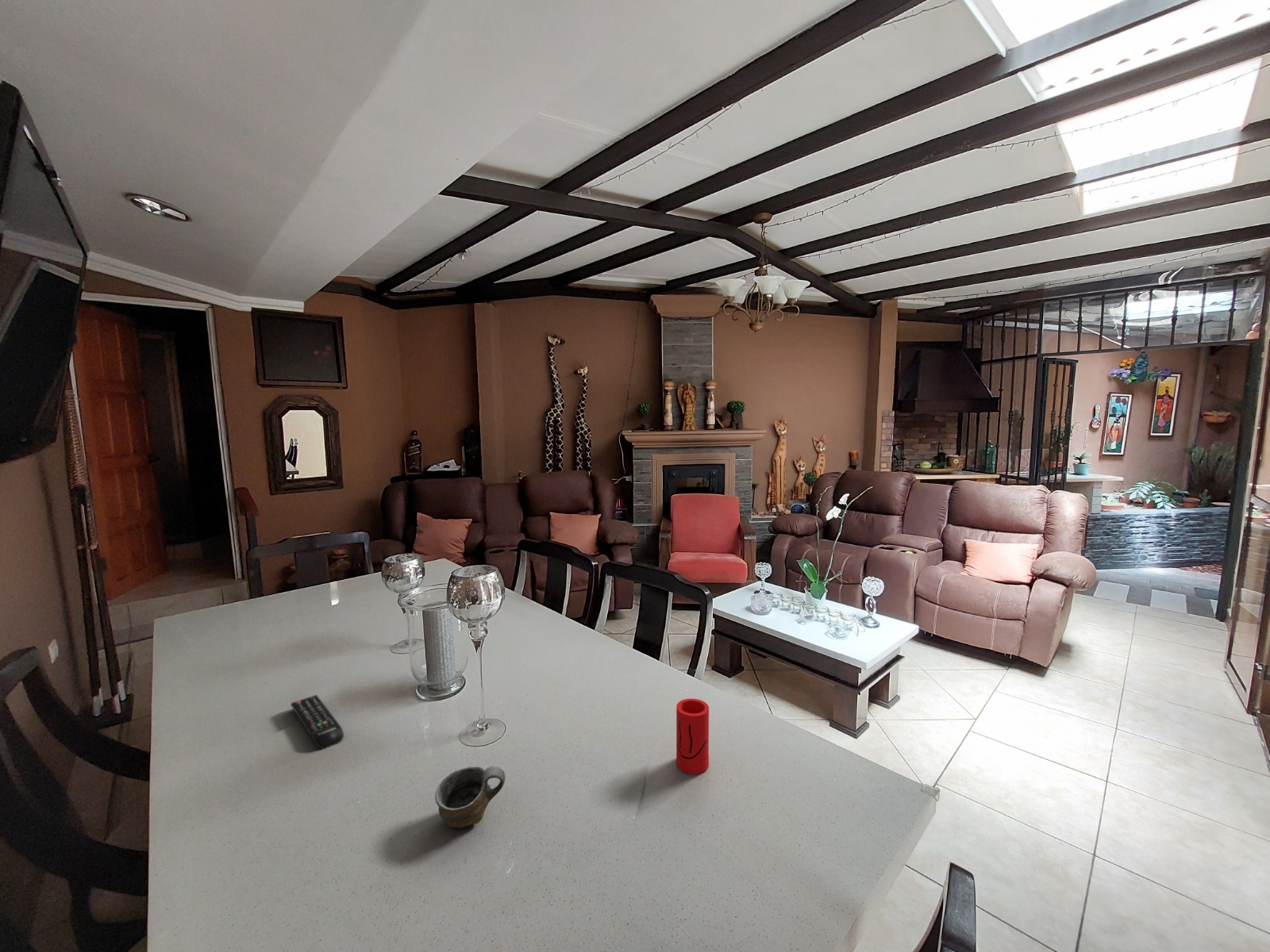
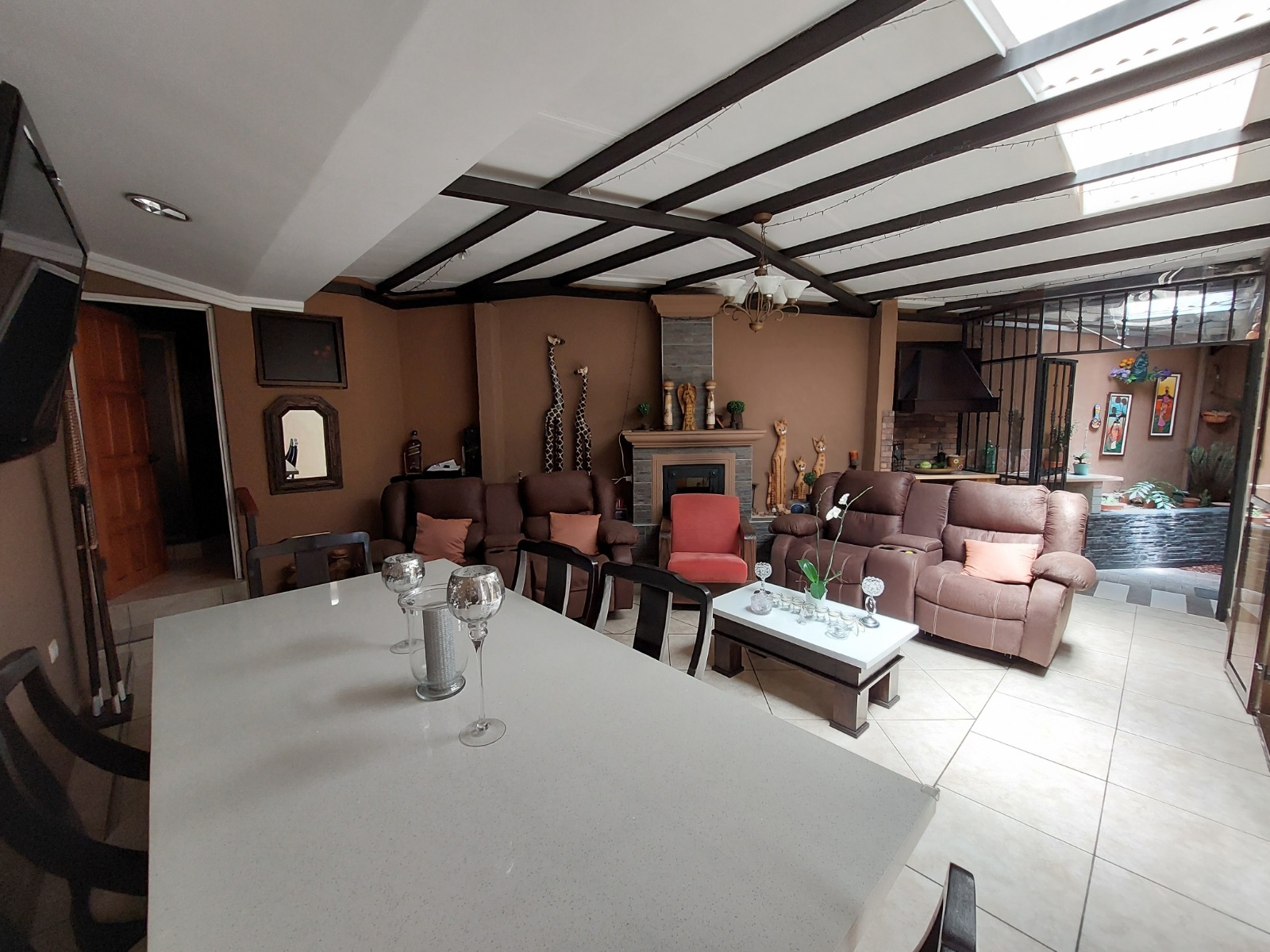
- remote control (315, 719)
- cup (467, 797)
- cup (692, 735)
